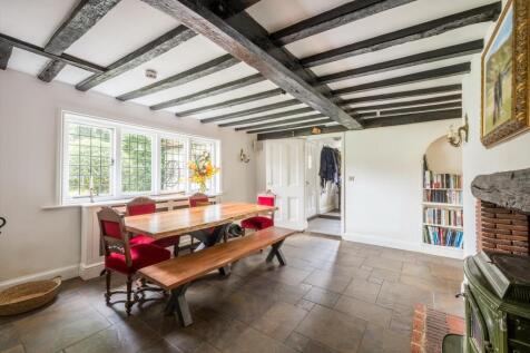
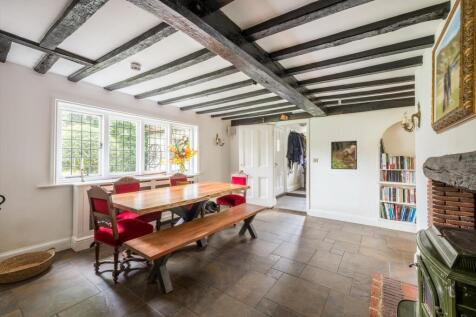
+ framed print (343, 155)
